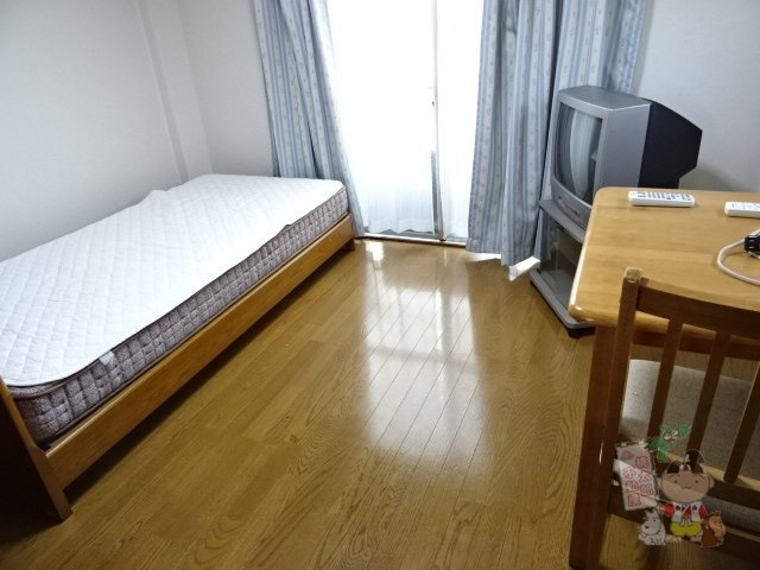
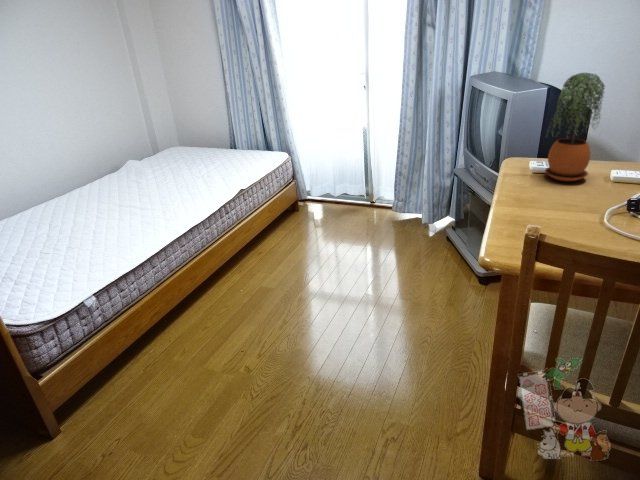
+ potted plant (571, 127)
